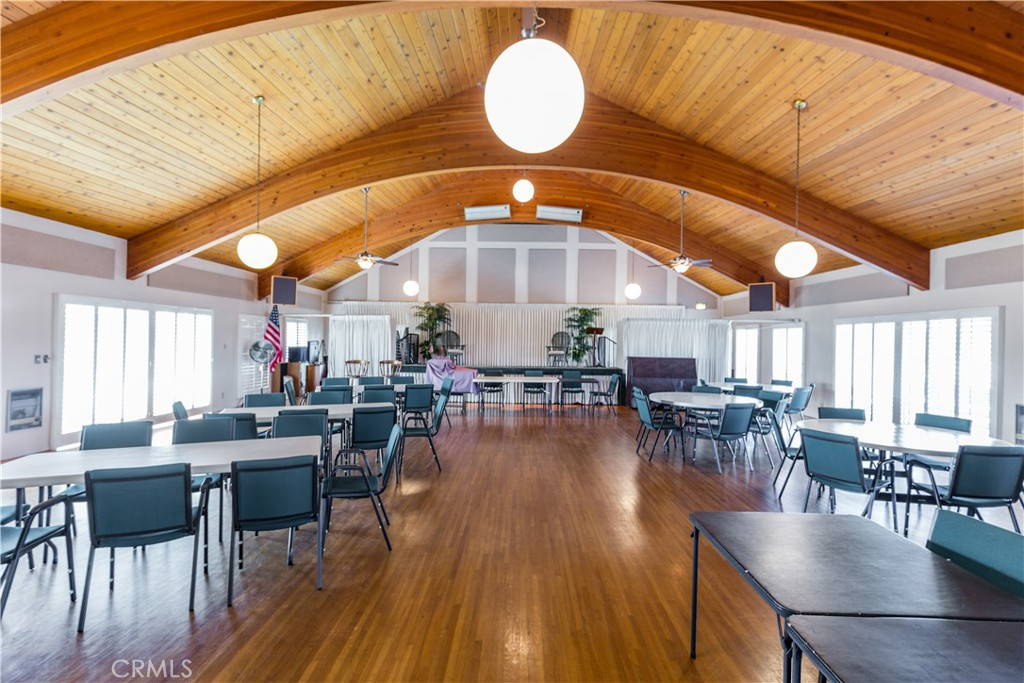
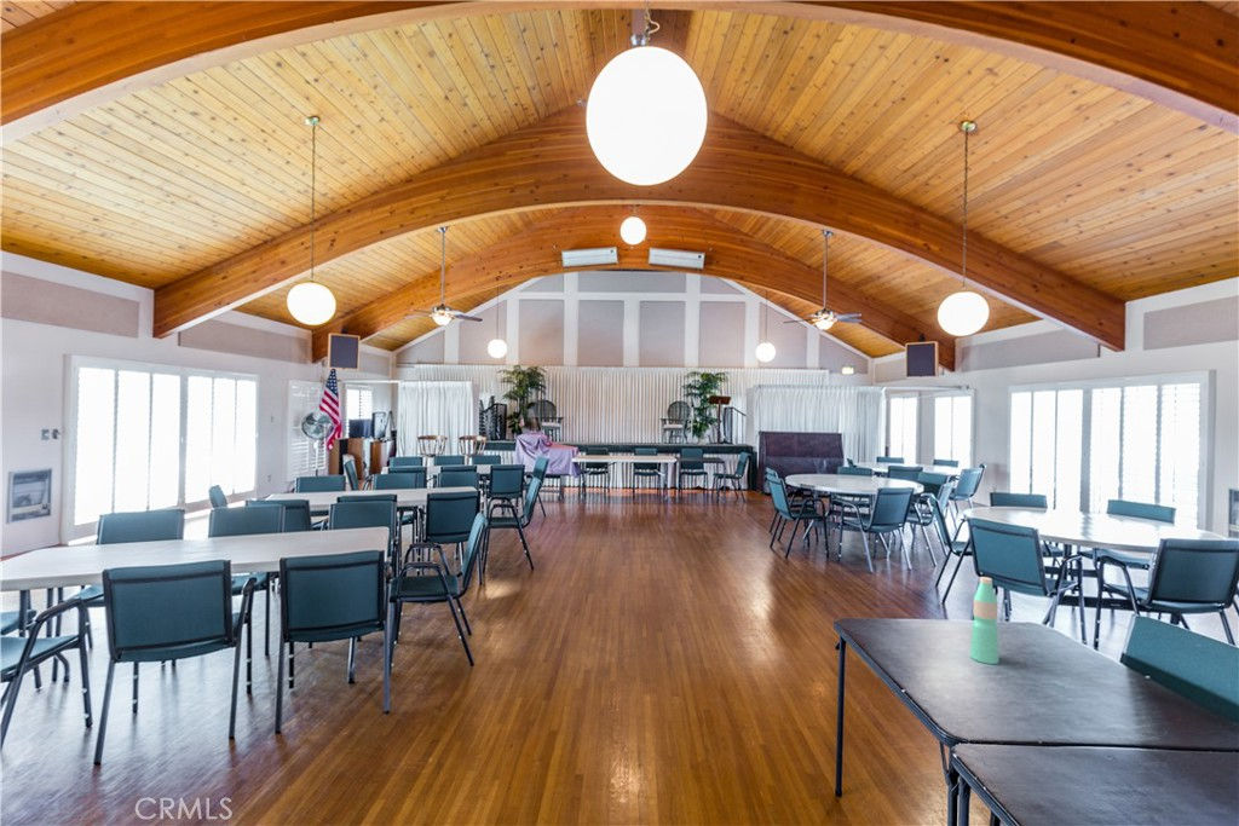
+ water bottle (985, 618)
